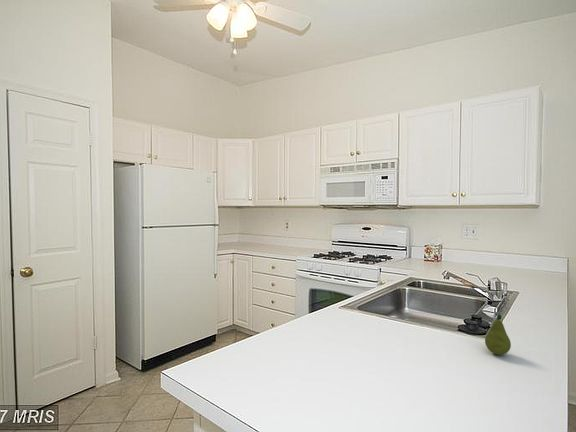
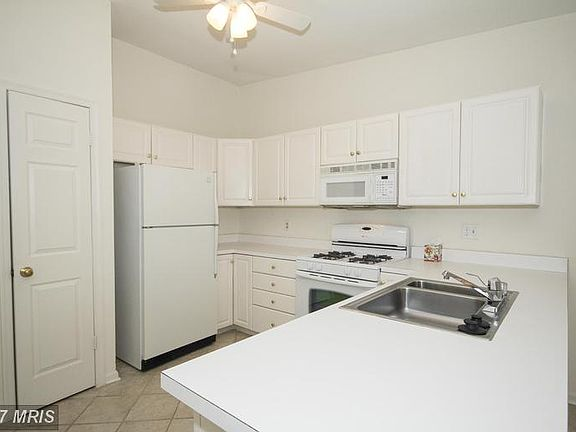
- fruit (497, 334)
